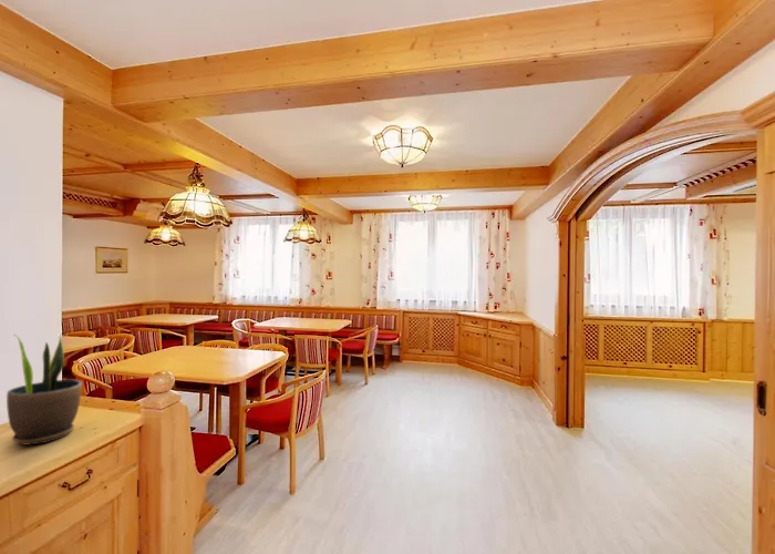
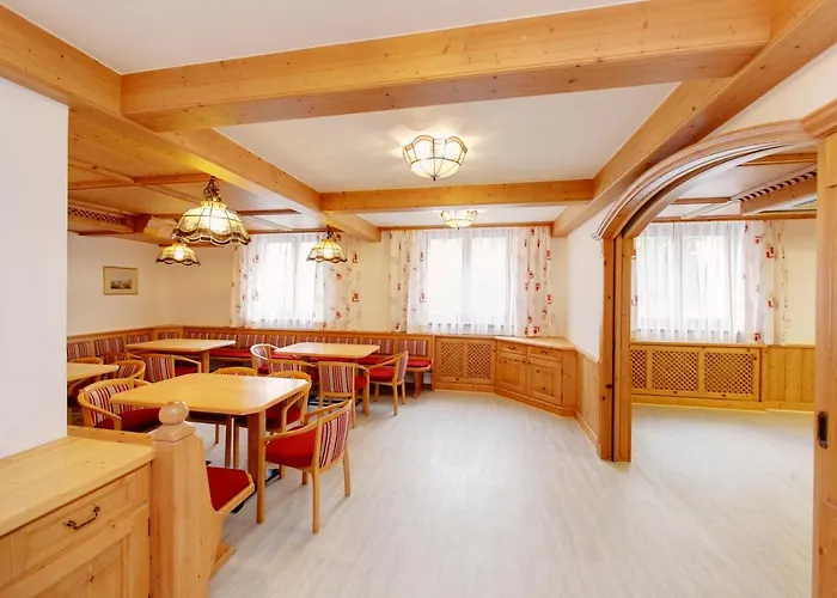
- potted plant (46, 383)
